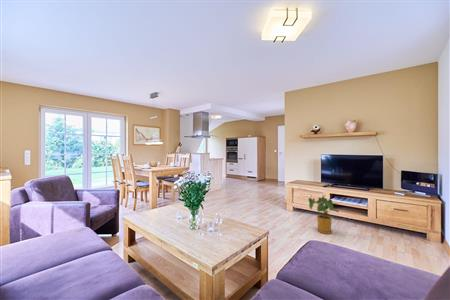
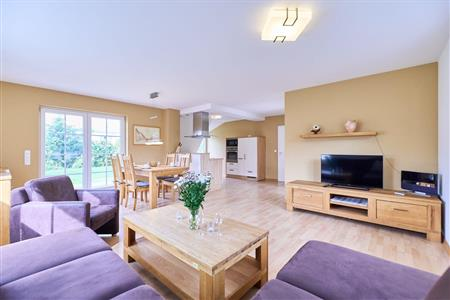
- house plant (325, 213)
